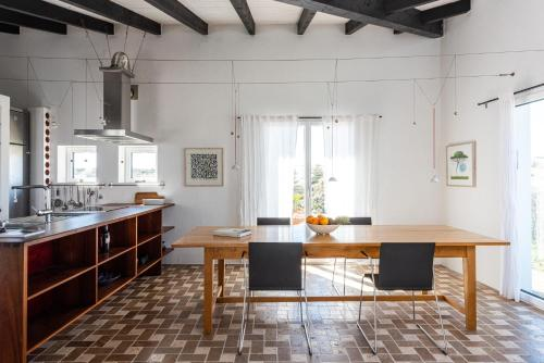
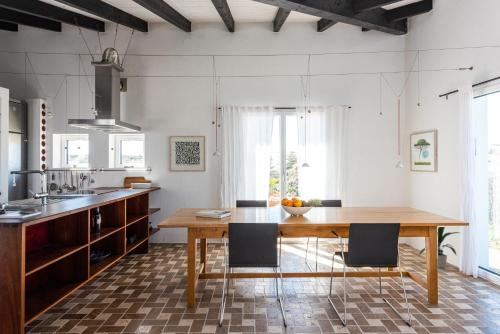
+ indoor plant (438, 243)
